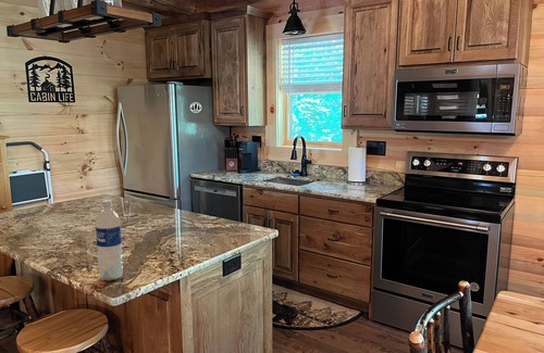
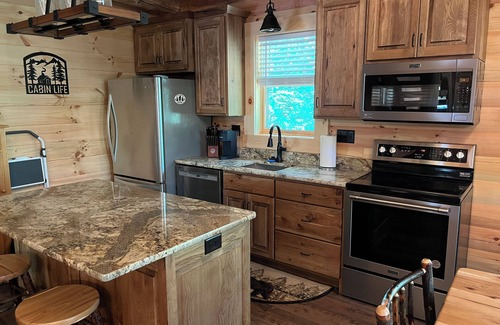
- water bottle (109, 239)
